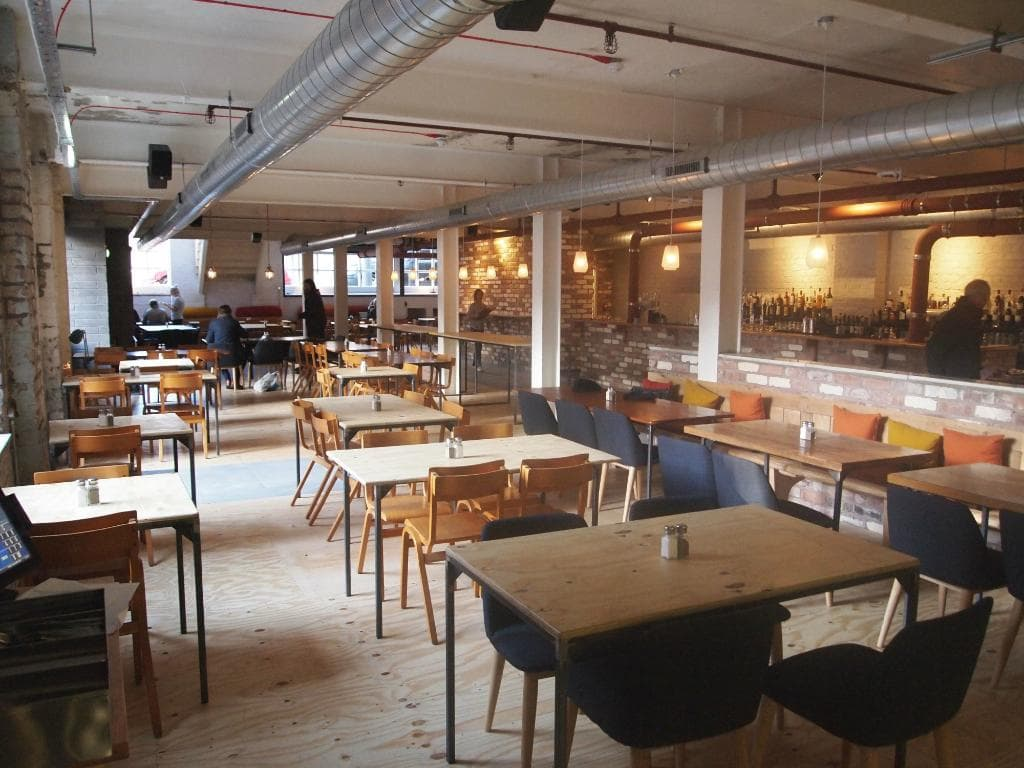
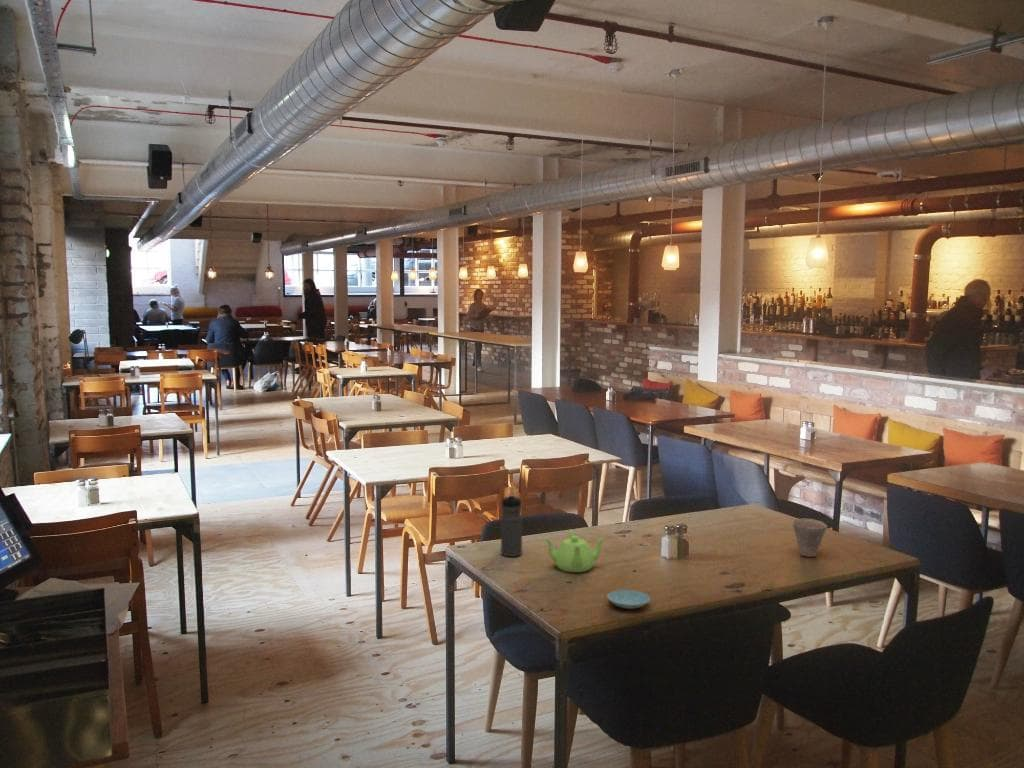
+ teapot (574, 551)
+ saucer (628, 600)
+ water bottle (511, 524)
+ cup (809, 538)
